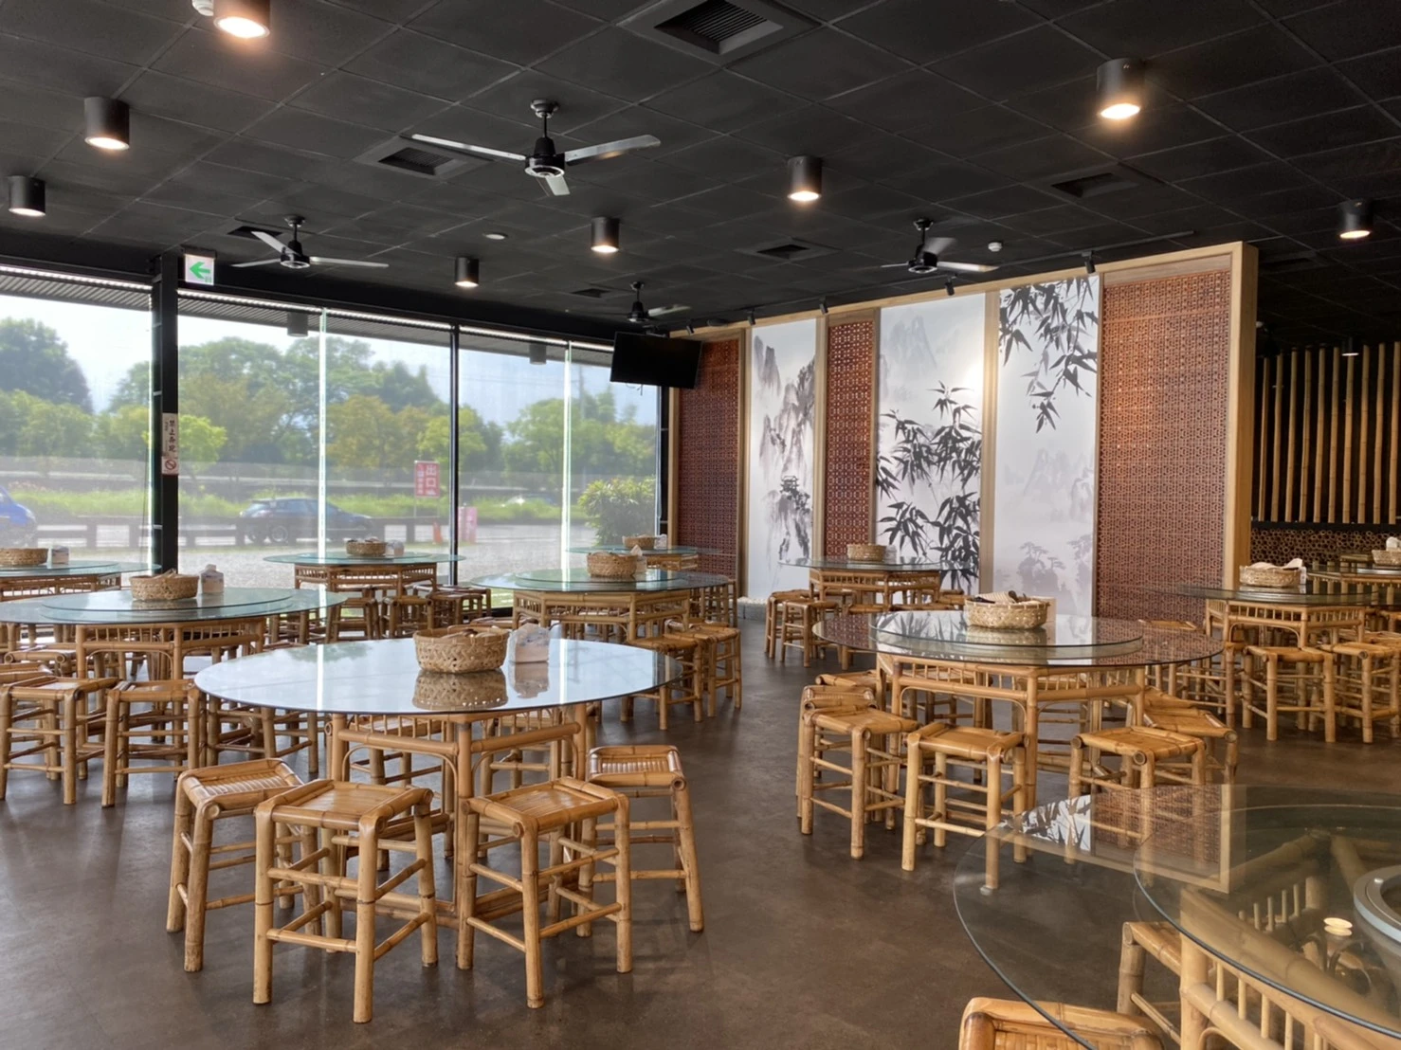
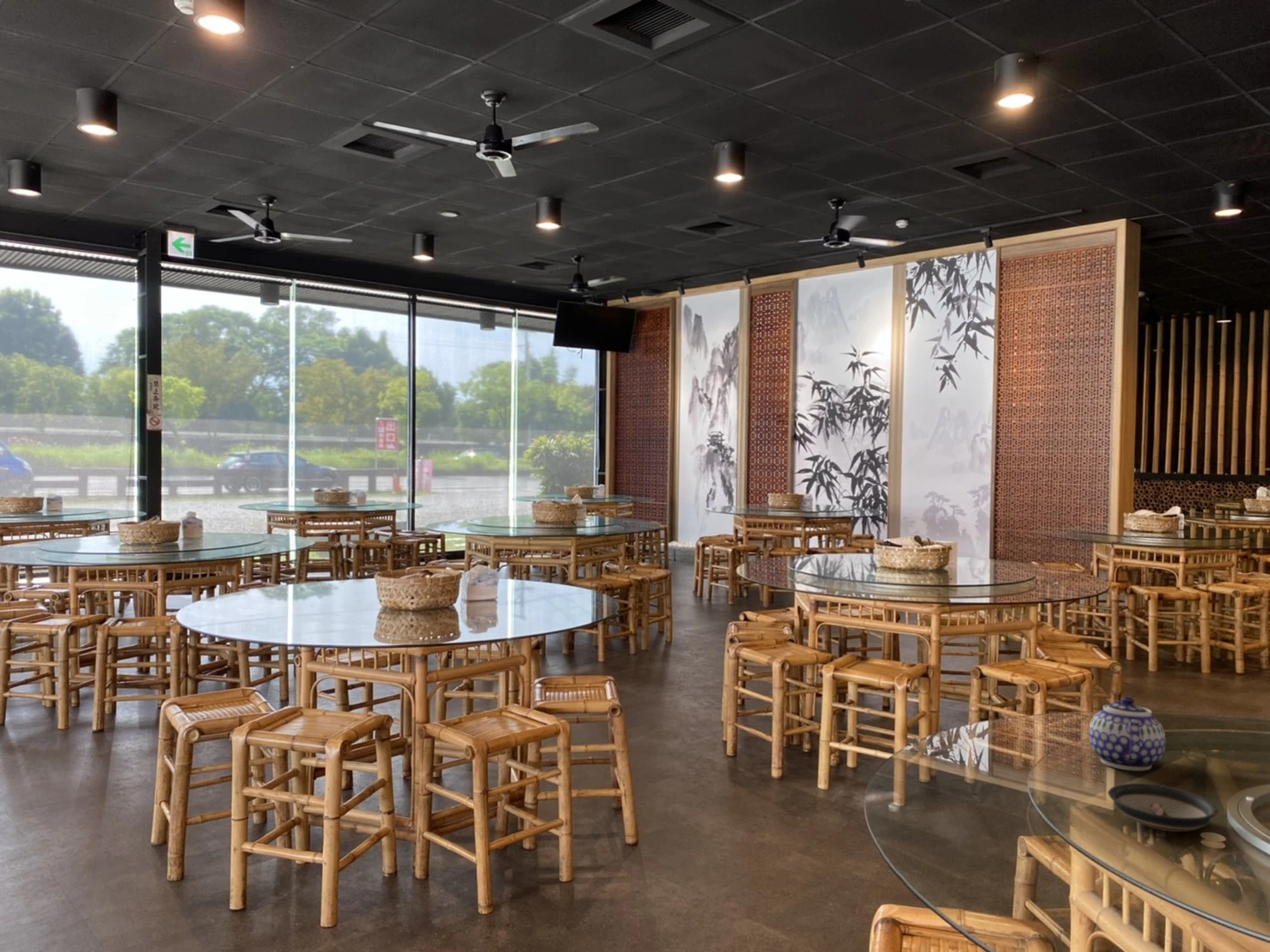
+ teapot (1127, 730)
+ saucer (1161, 811)
